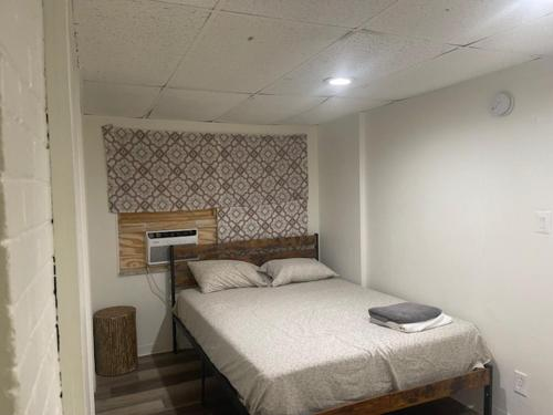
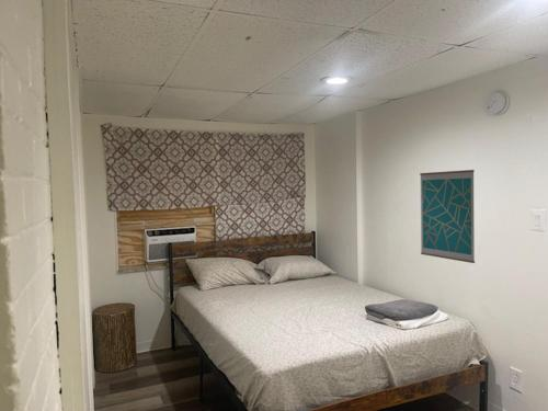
+ wall art (445, 215)
